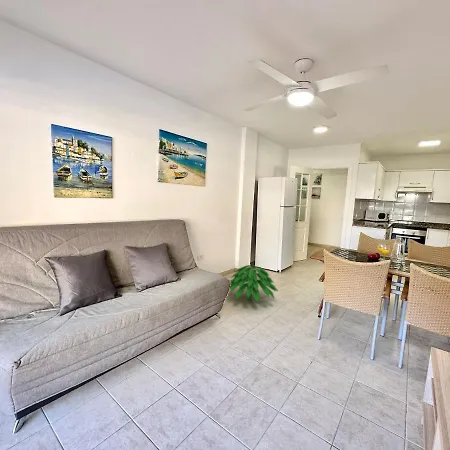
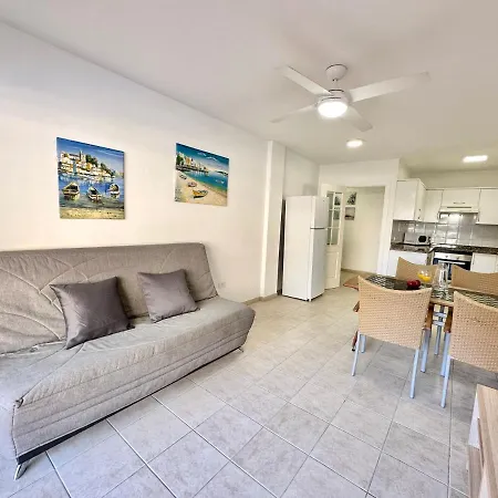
- indoor plant (251, 280)
